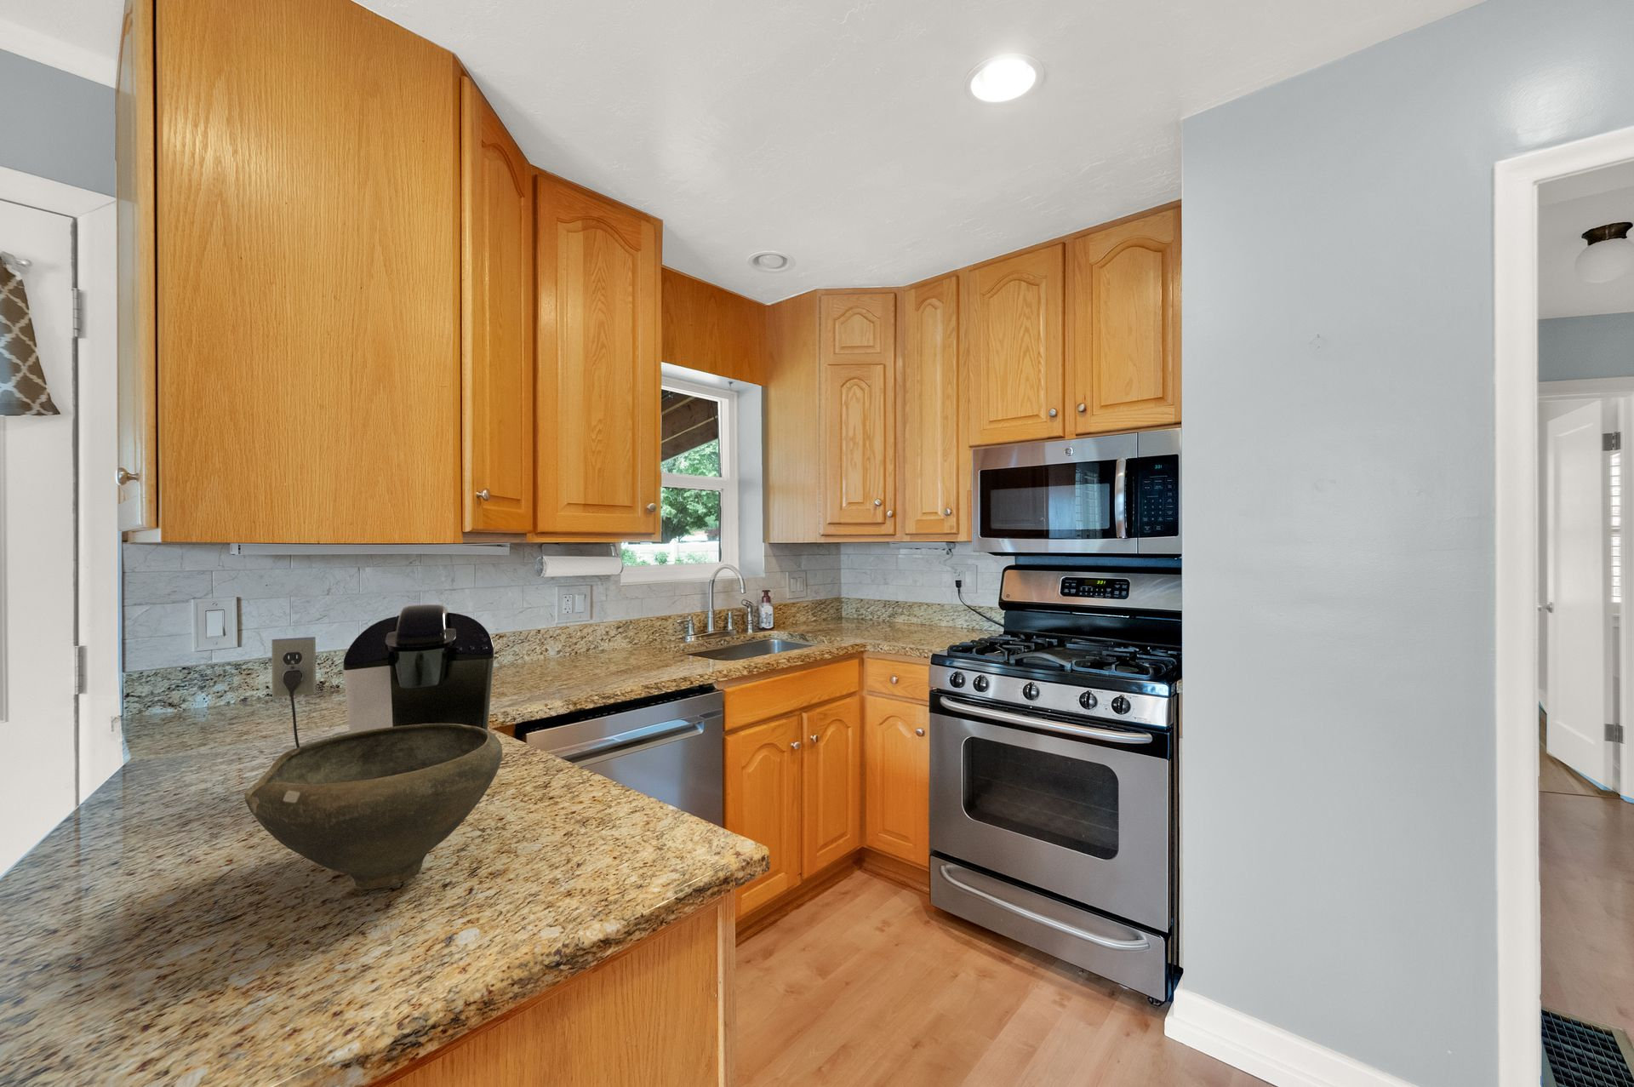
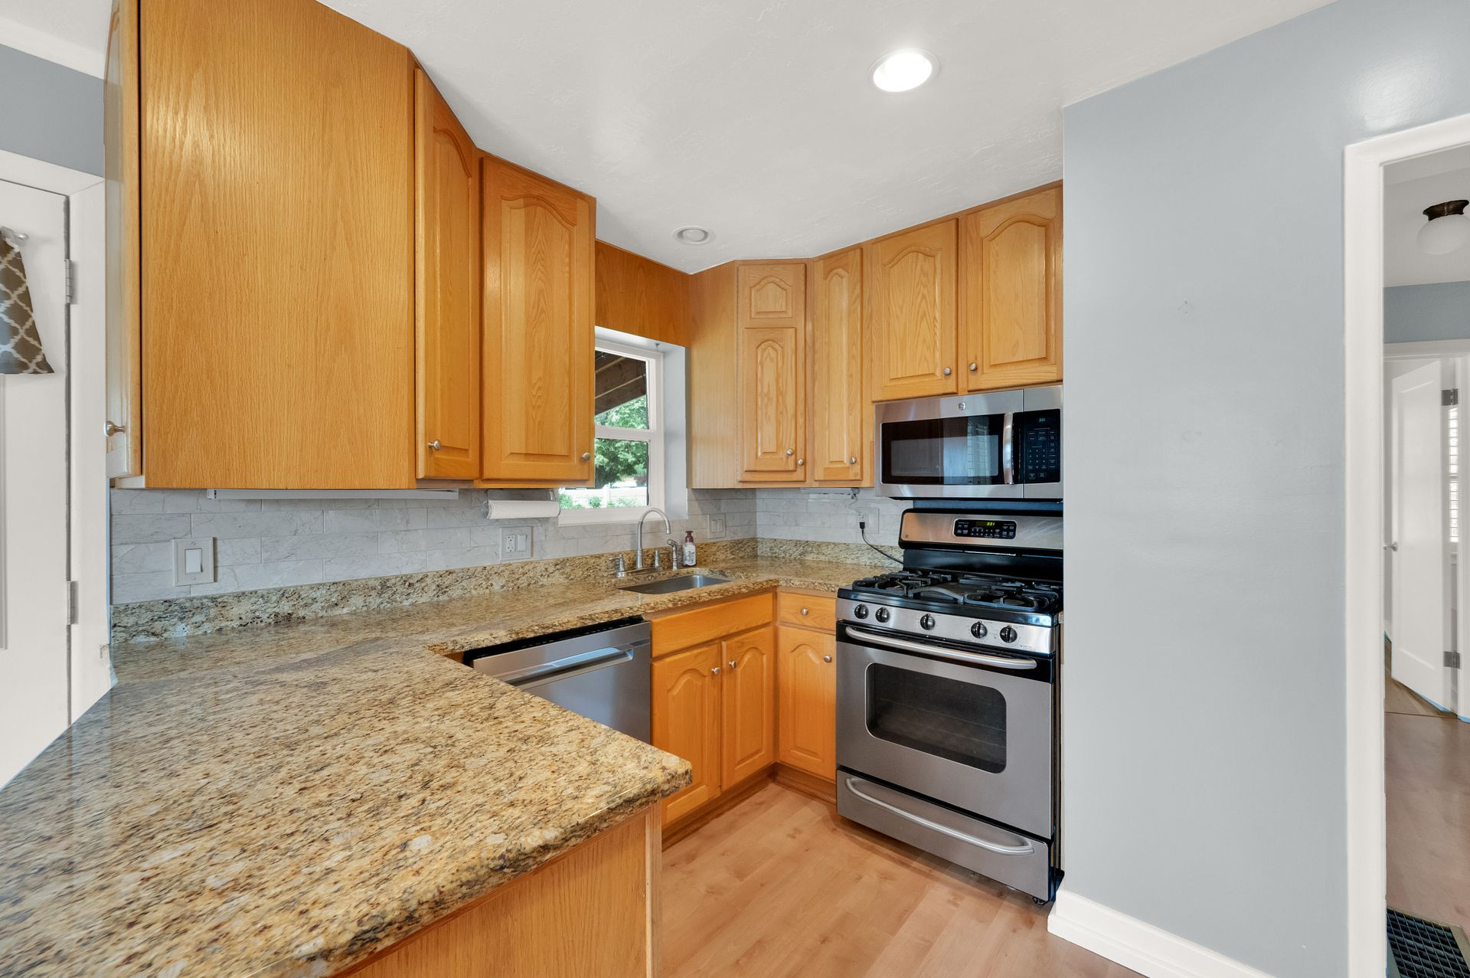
- coffee maker (381, 698)
- bowl (385, 812)
